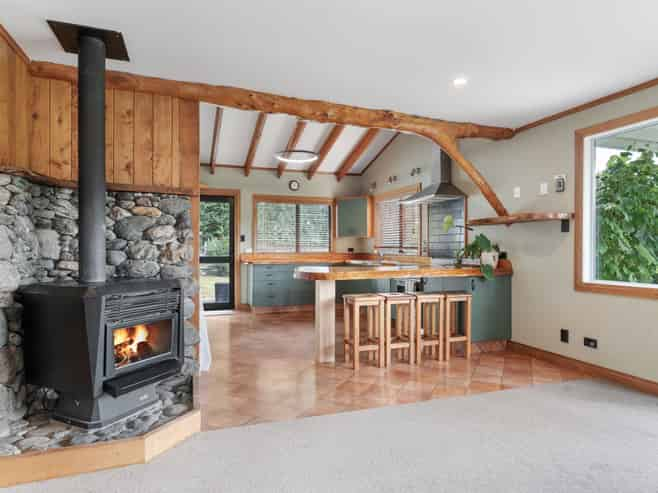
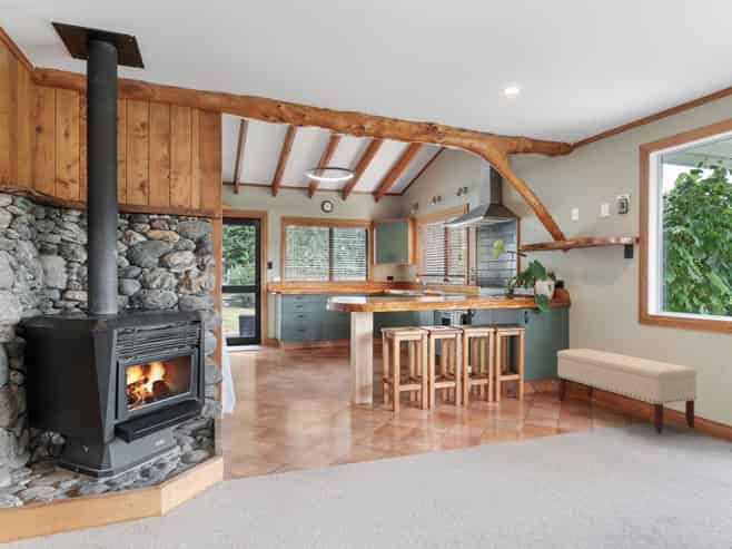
+ bench (620, 384)
